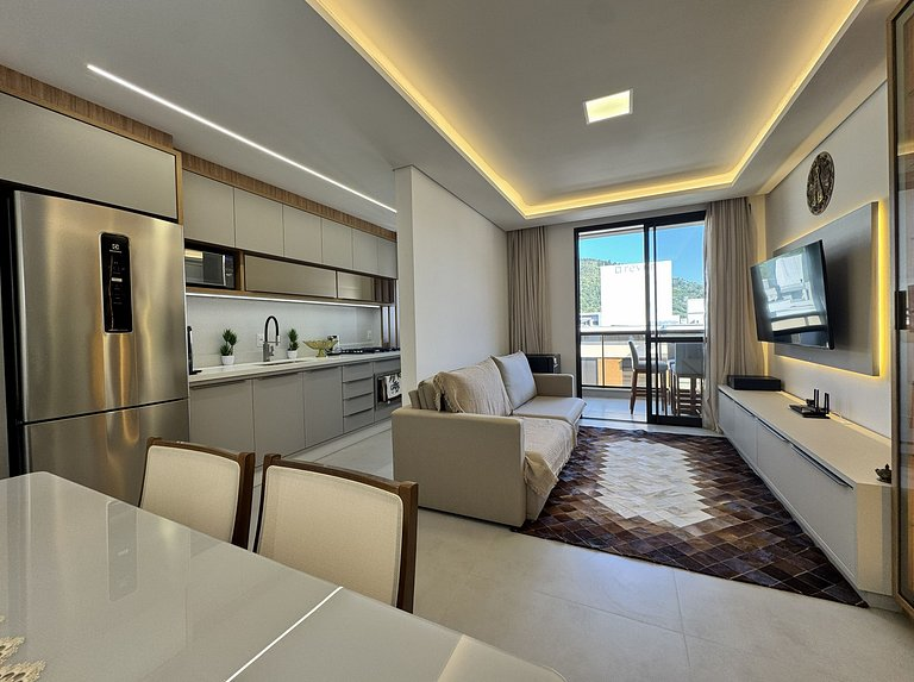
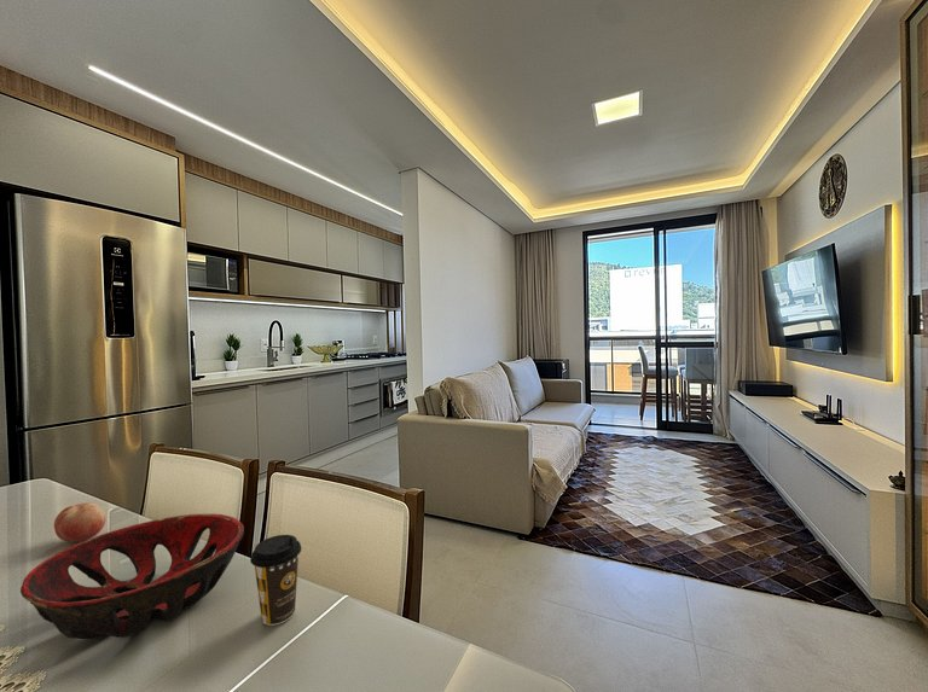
+ fruit (80, 522)
+ decorative bowl (149, 574)
+ coffee cup (277, 578)
